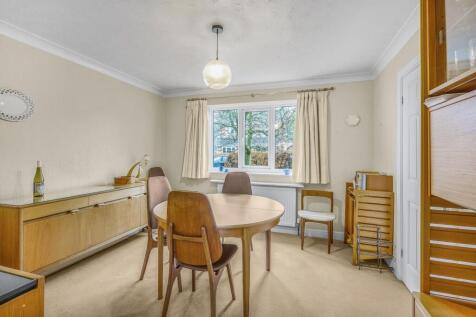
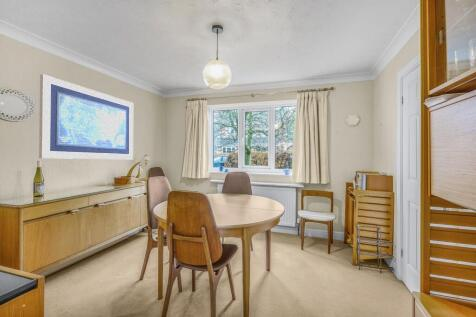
+ wall art (95, 125)
